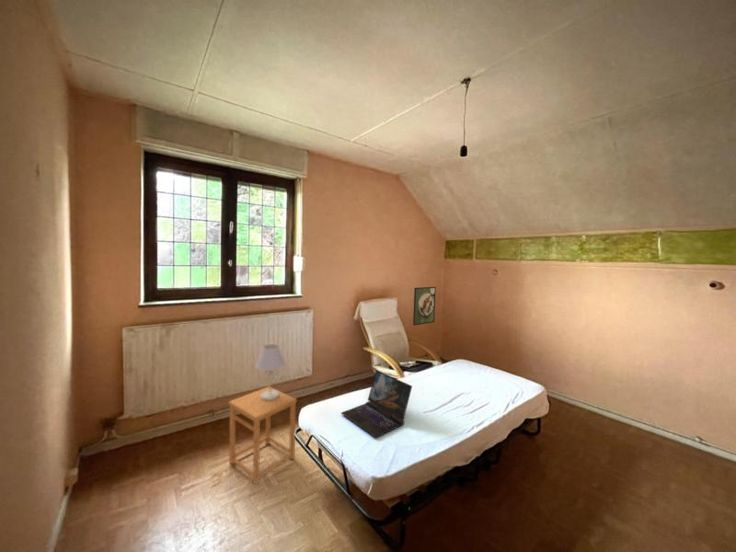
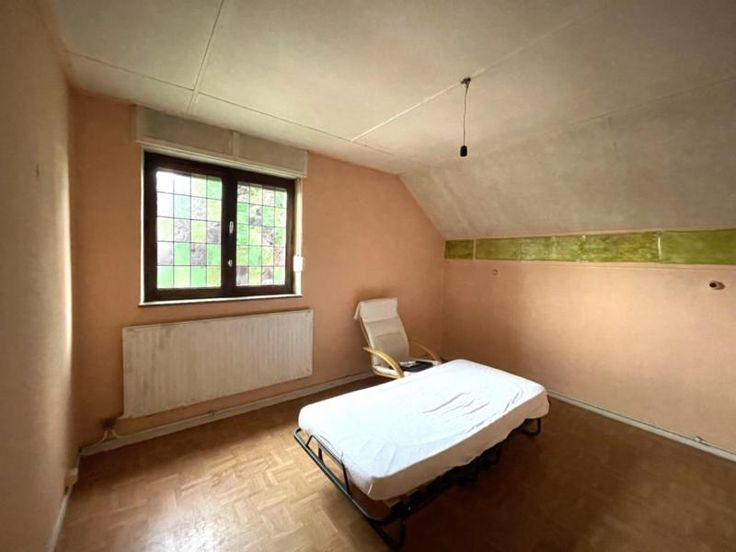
- side table (265, 432)
- table lamp (270, 371)
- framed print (424, 305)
- laptop (376, 400)
